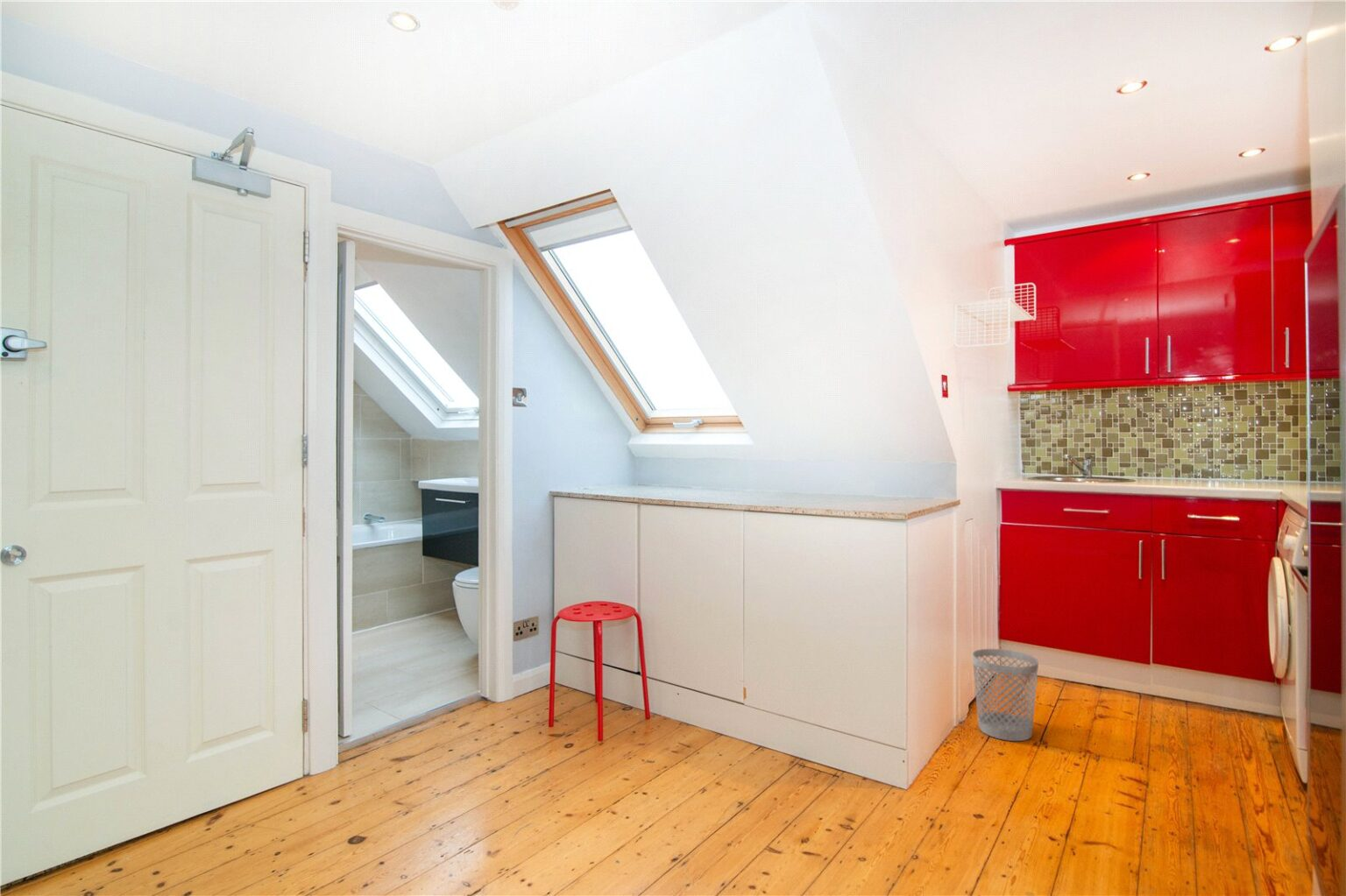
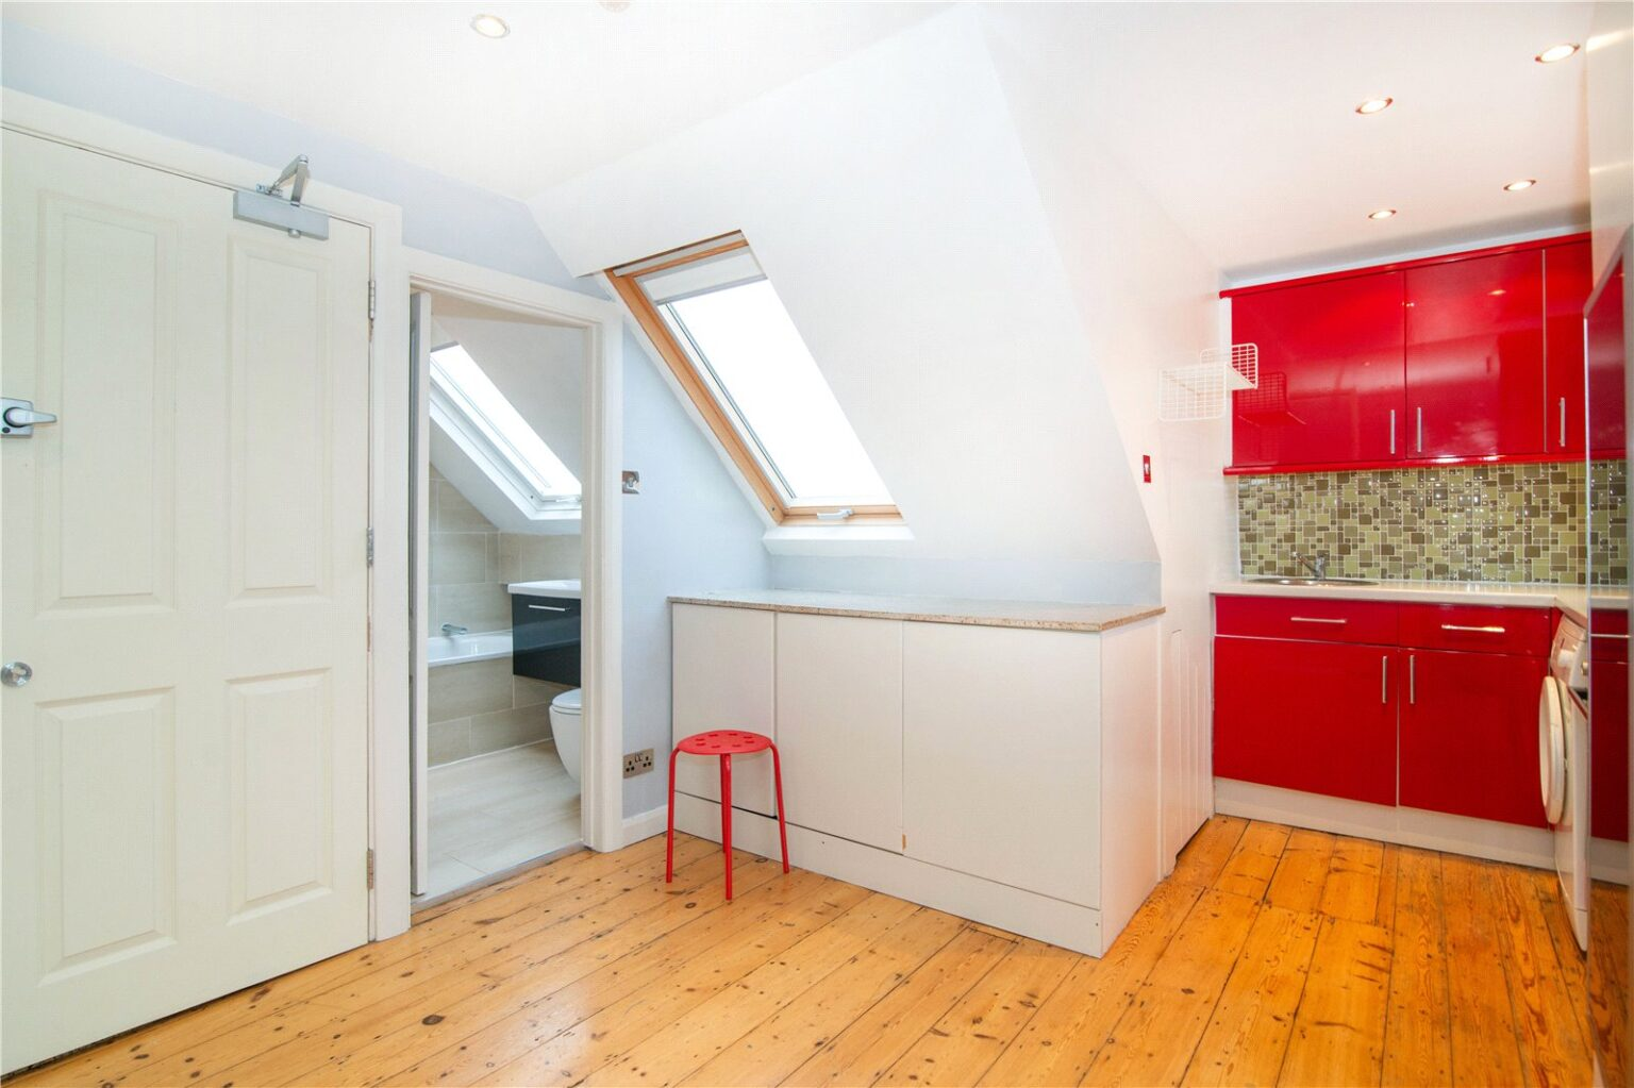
- wastebasket (1004, 694)
